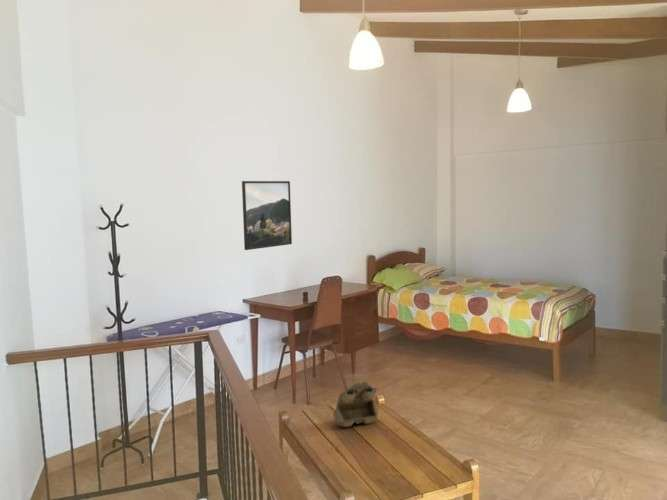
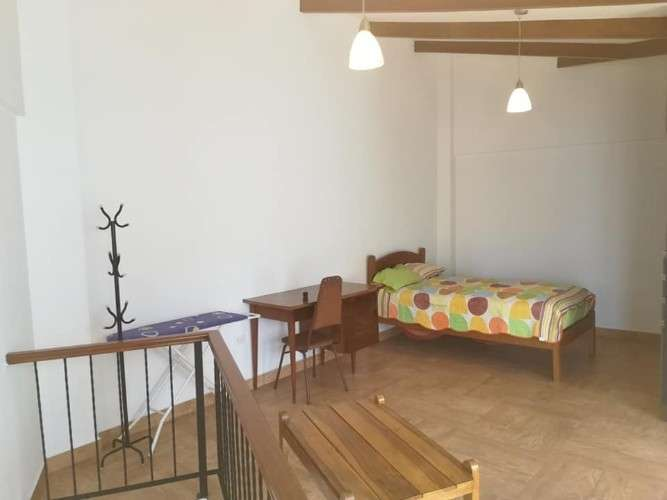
- wall caddy (356, 400)
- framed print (268, 214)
